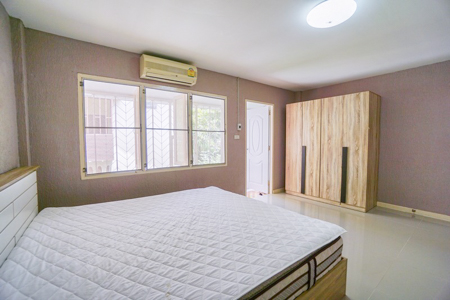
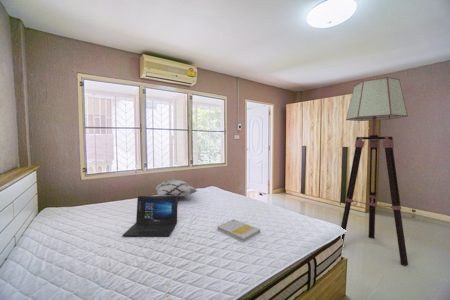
+ book (238, 229)
+ floor lamp (371, 165)
+ decorative pillow (174, 188)
+ laptop (152, 214)
